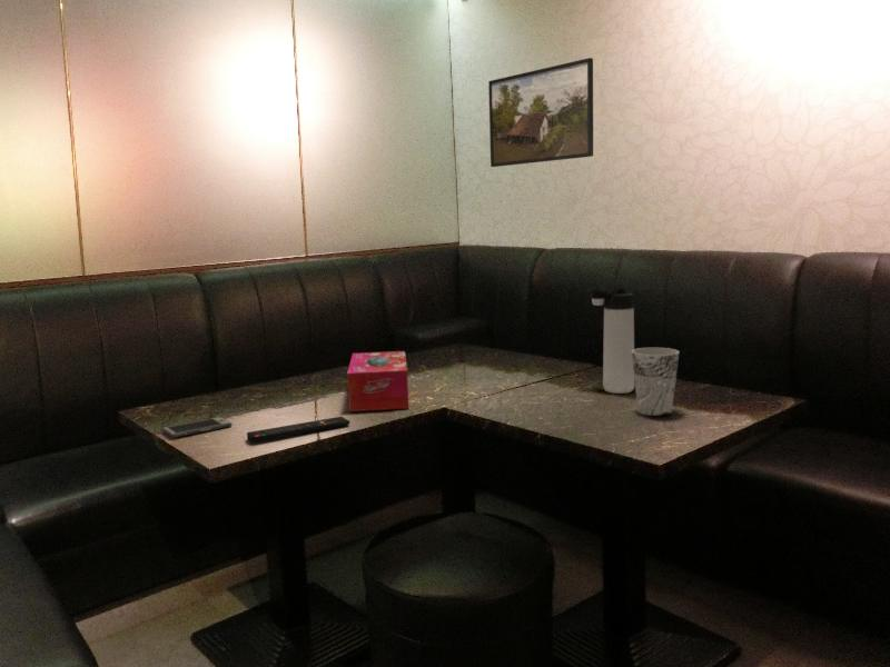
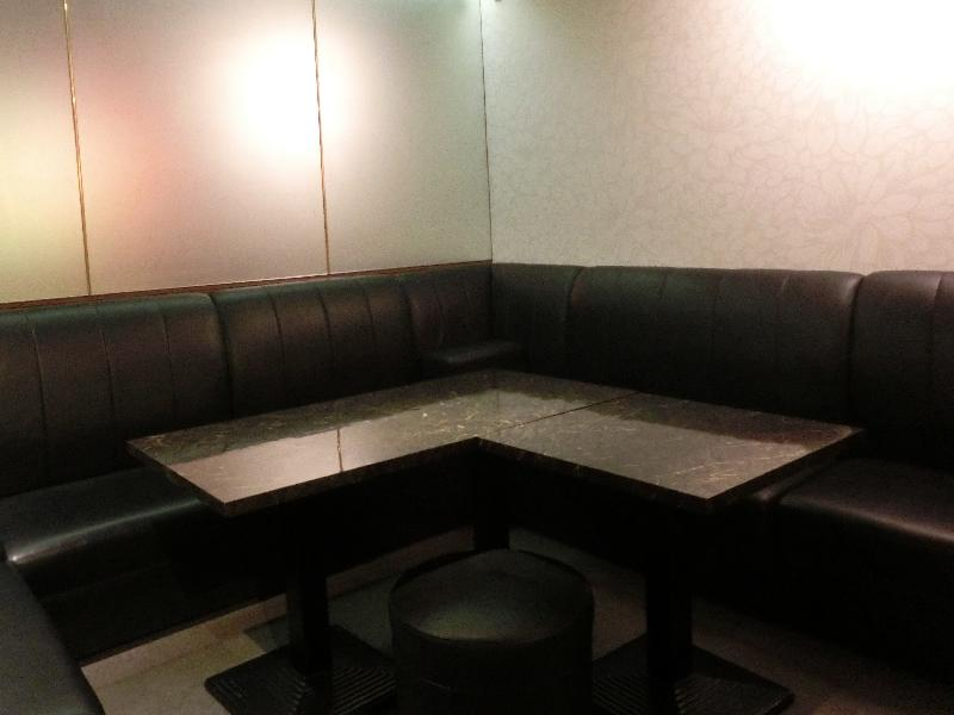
- tissue box (378, 379)
- thermos bottle (611, 339)
- smartphone (197, 427)
- remote control (298, 429)
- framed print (537, 116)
- cup (654, 381)
